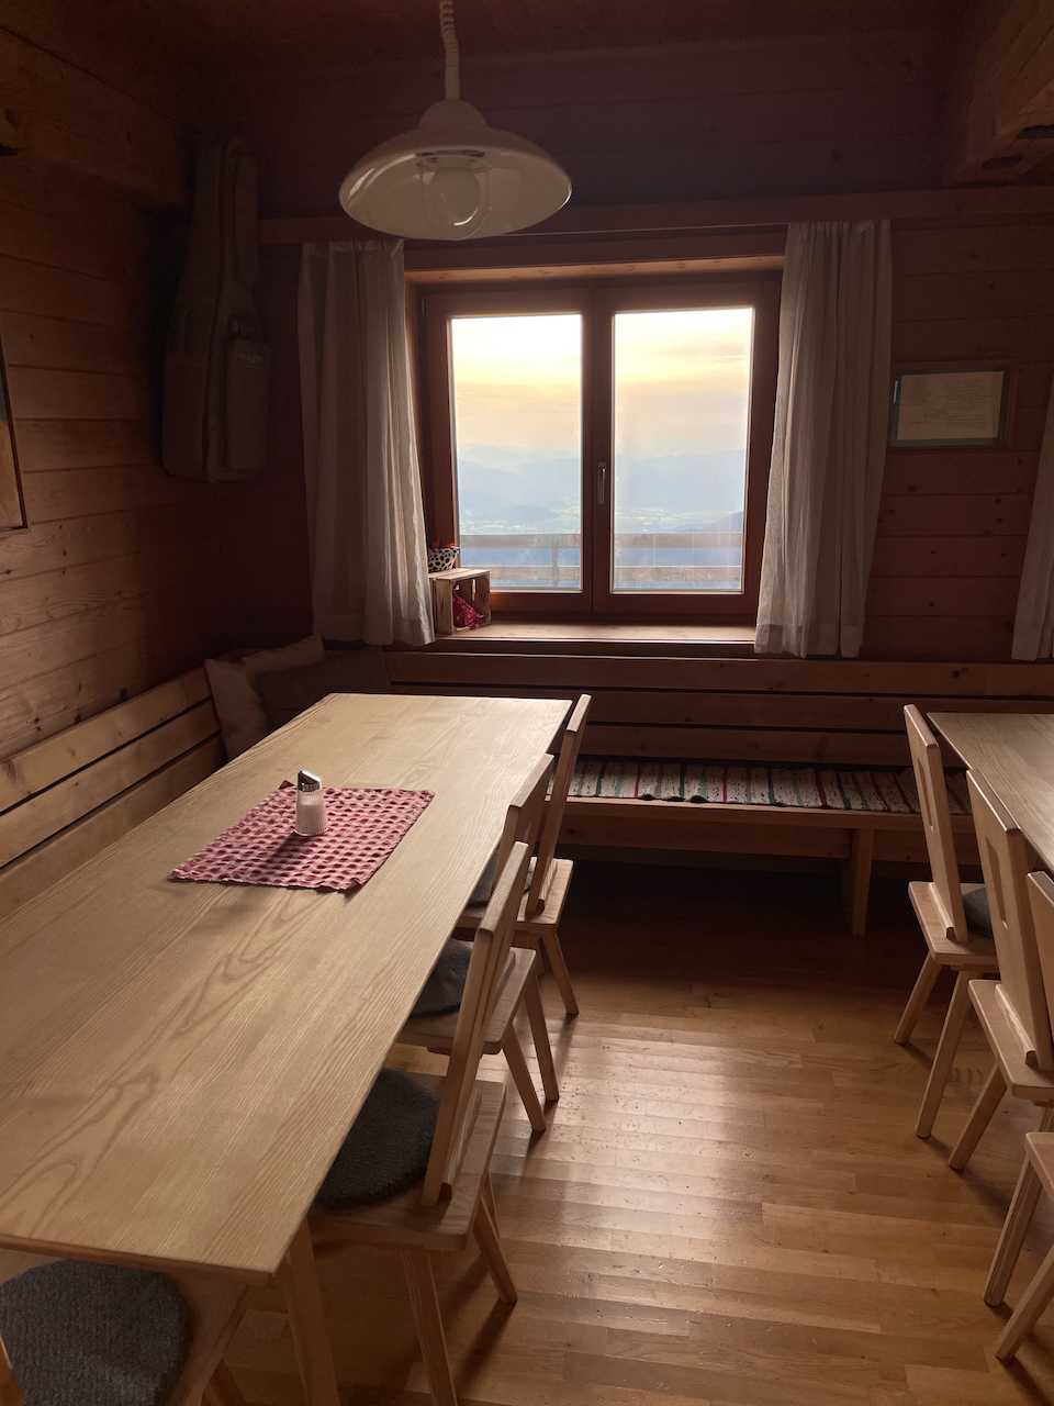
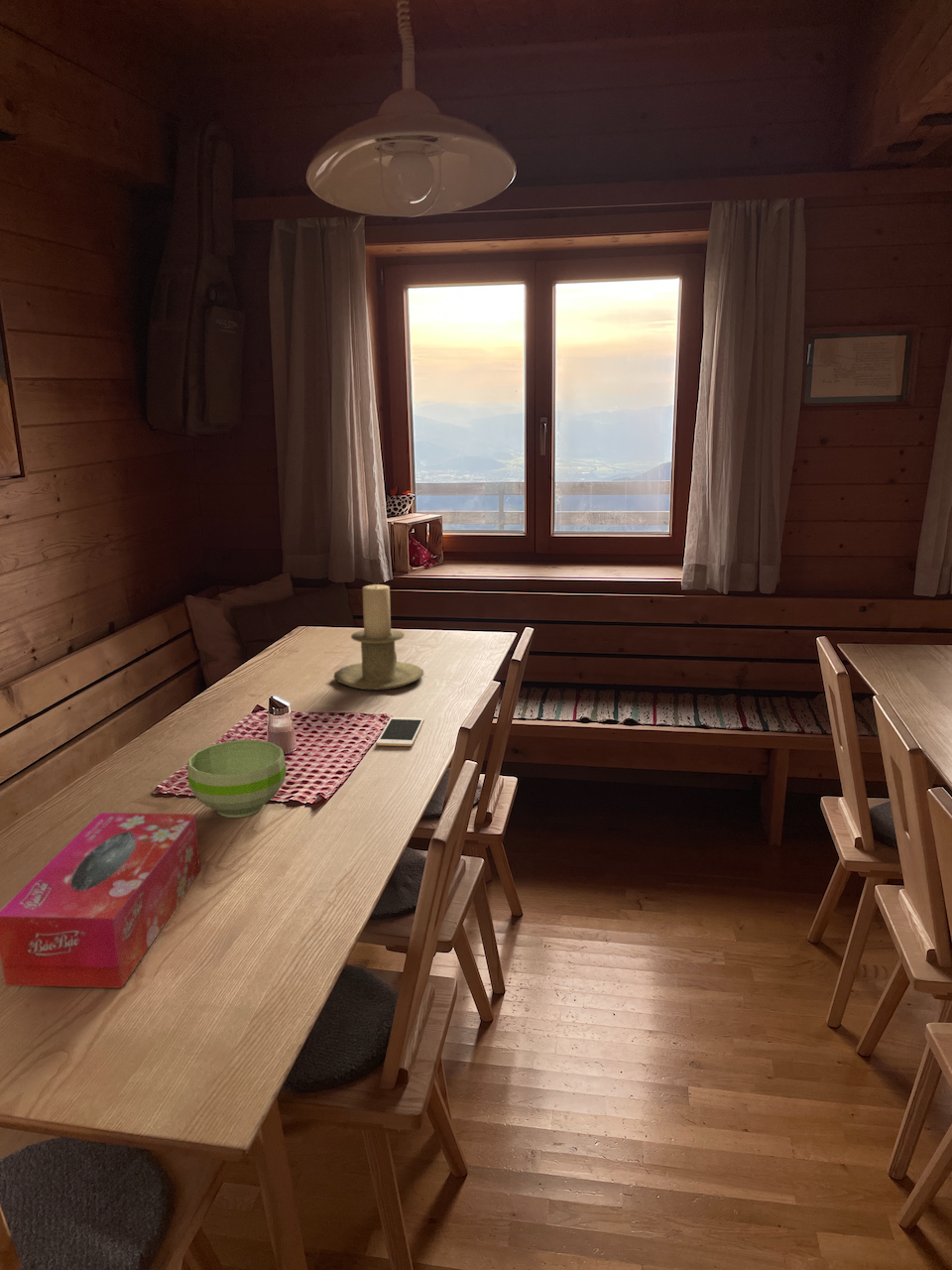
+ tissue box (109, 891)
+ cell phone (401, 730)
+ candle holder (377, 633)
+ bowl (238, 782)
